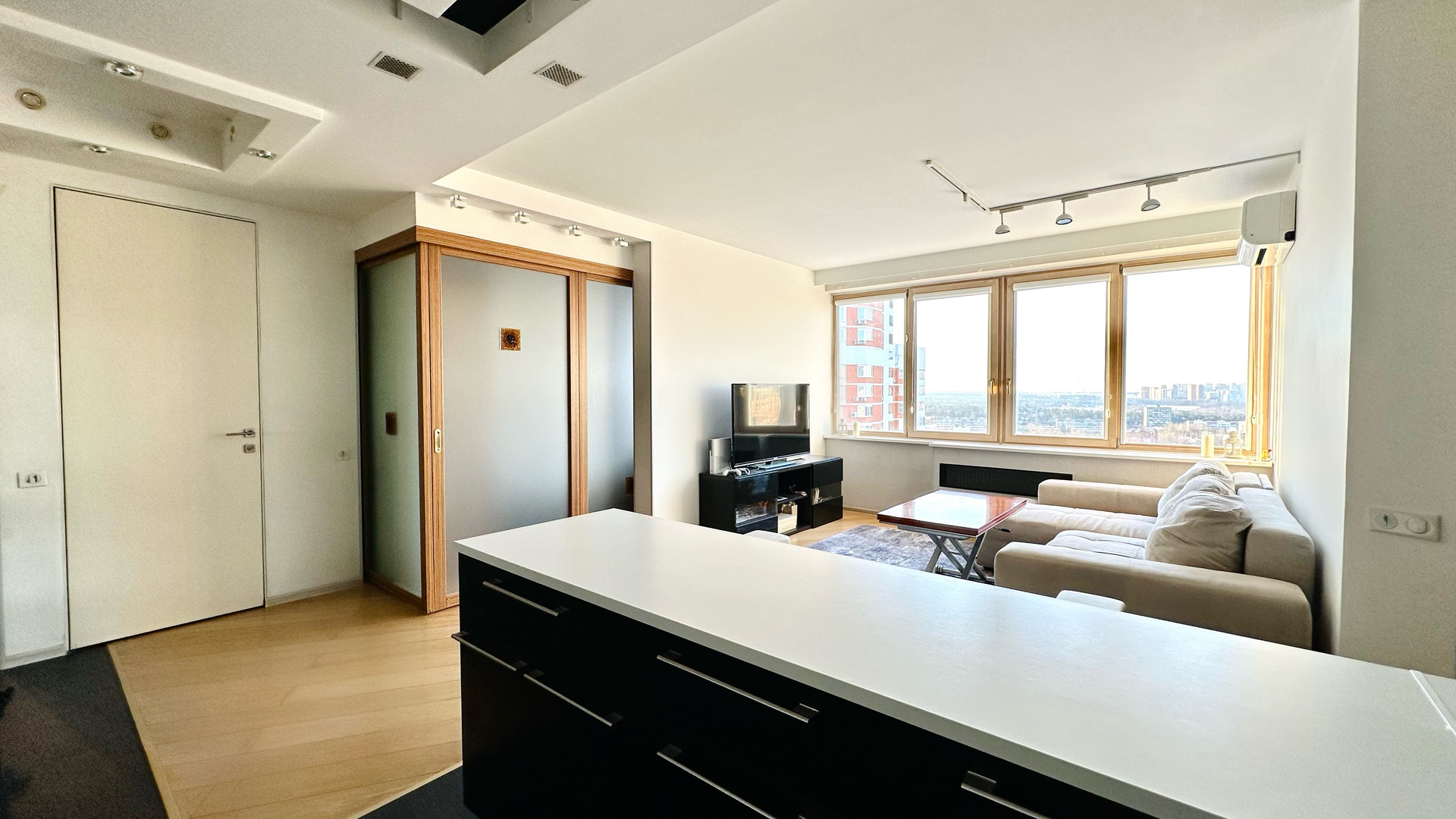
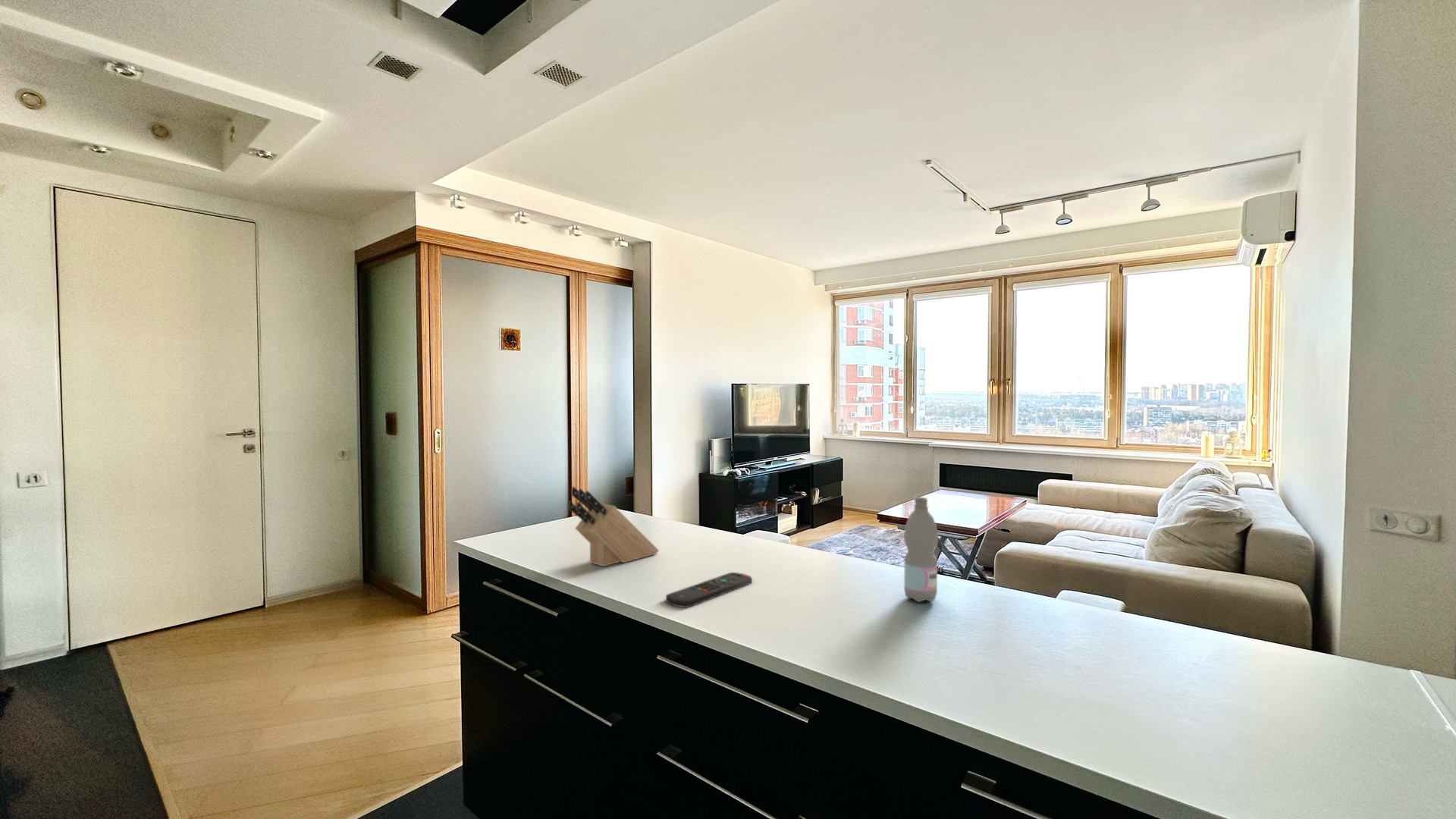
+ knife block (613, 522)
+ remote control (711, 588)
+ water bottle (921, 546)
